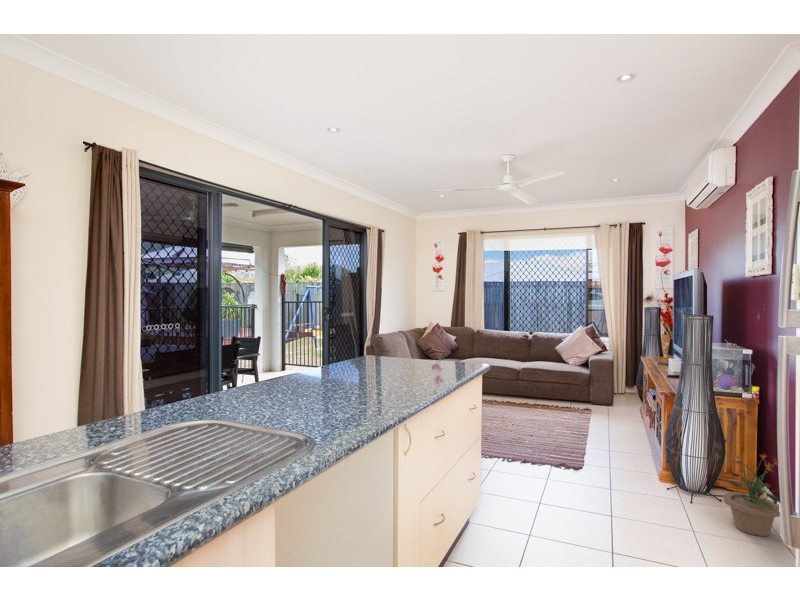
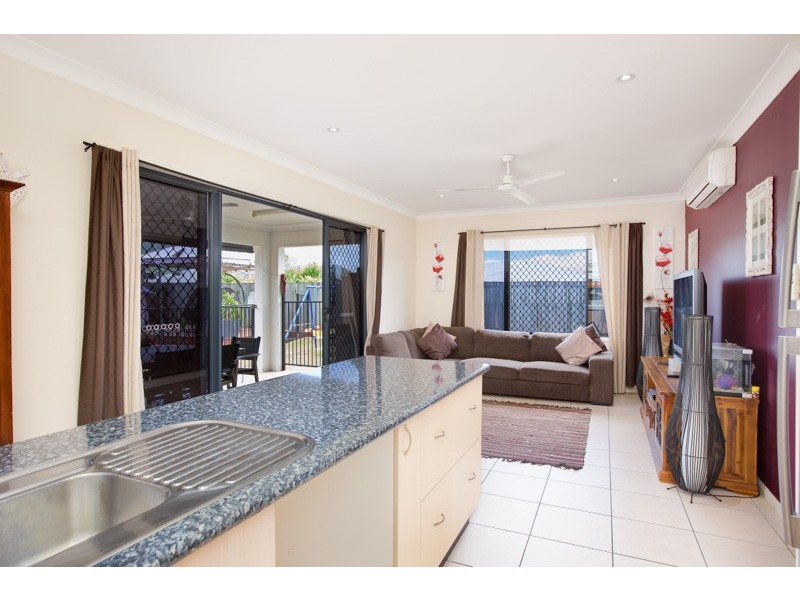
- potted plant (755, 492)
